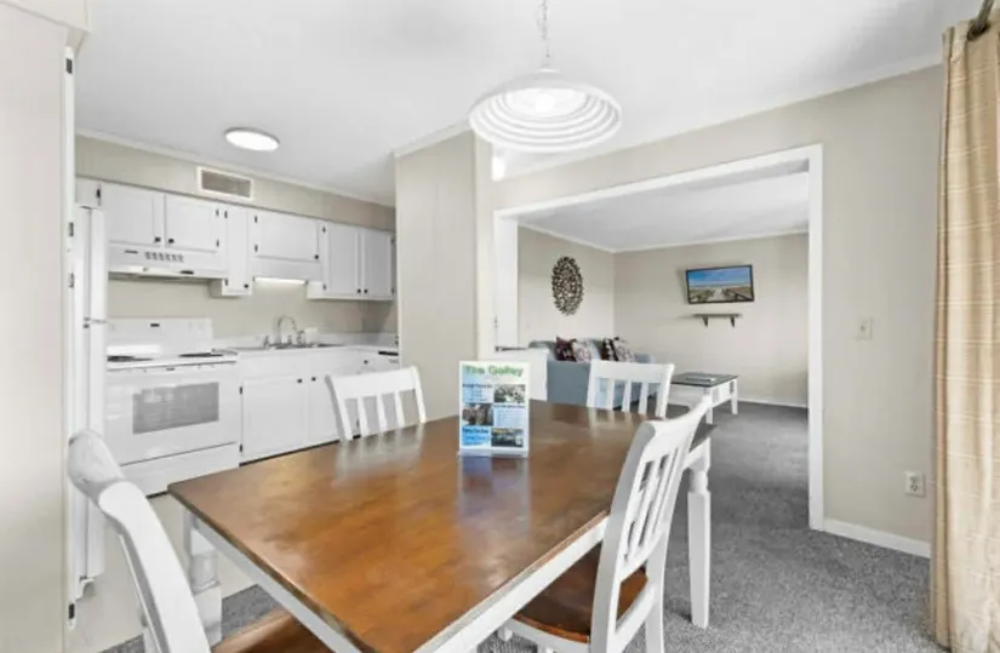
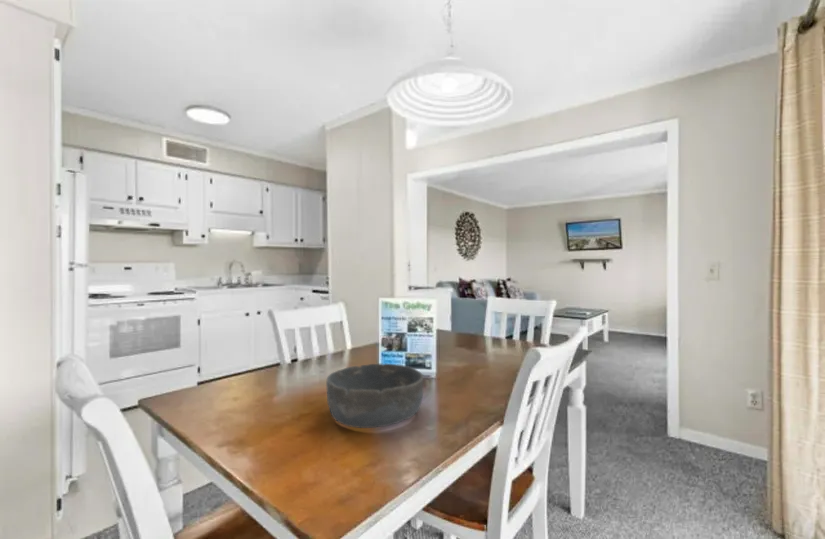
+ bowl (375, 393)
